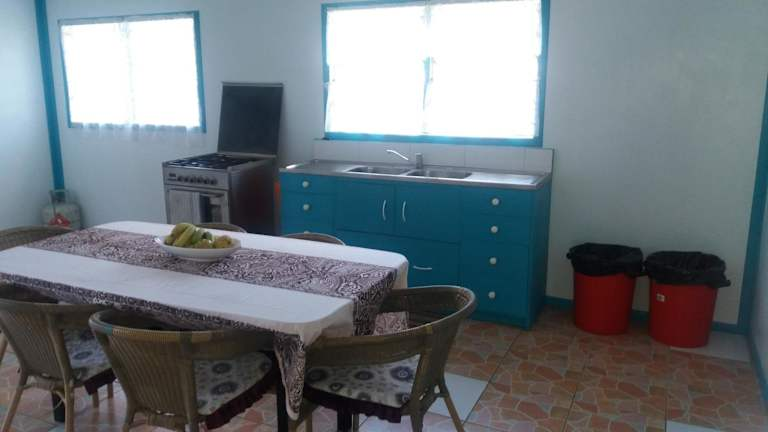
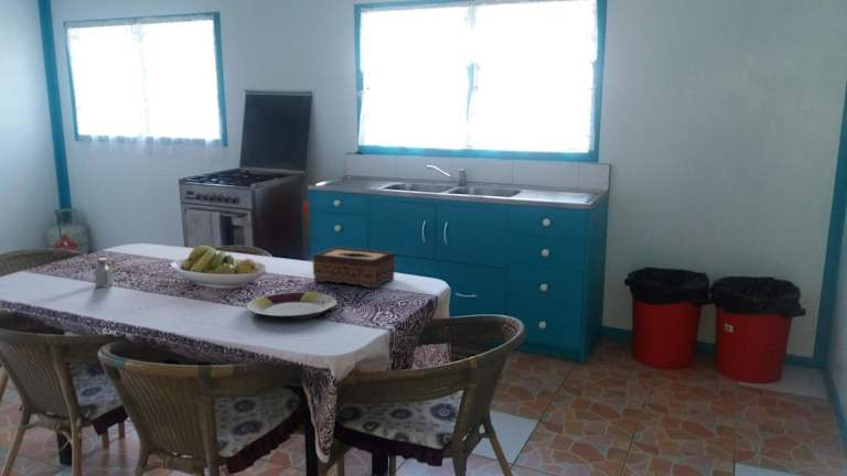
+ saltshaker (103, 272)
+ tissue box (354, 266)
+ plate (292, 306)
